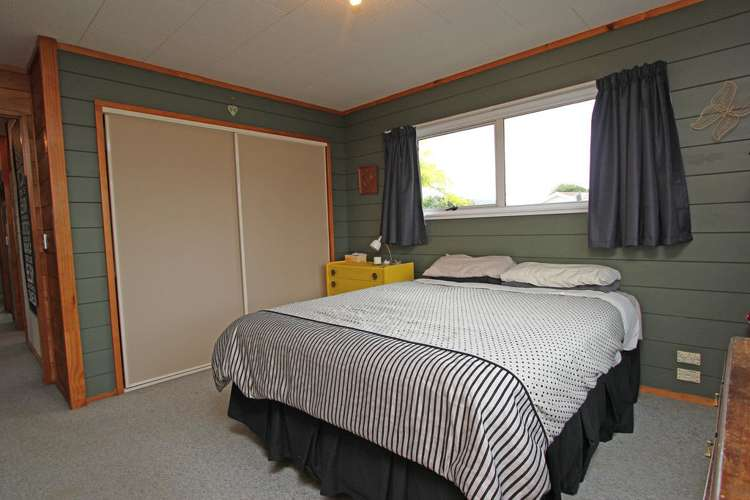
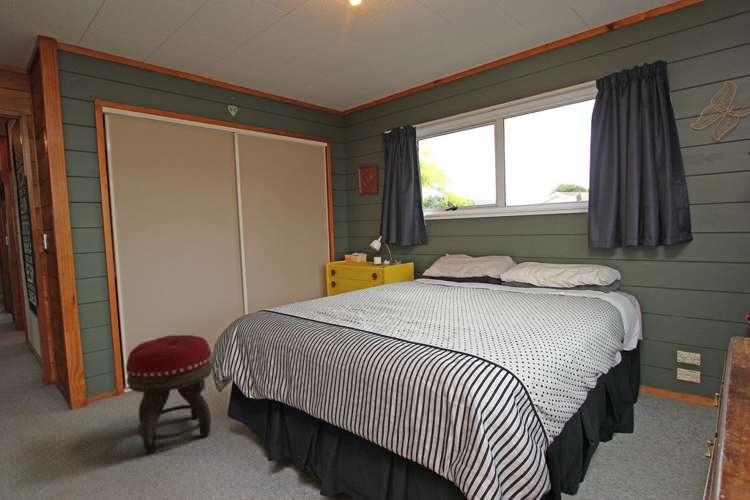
+ footstool (172, 387)
